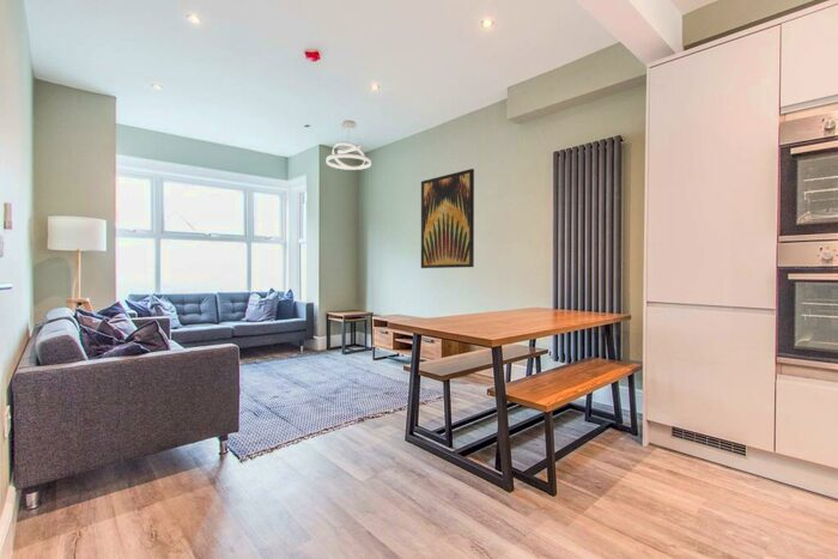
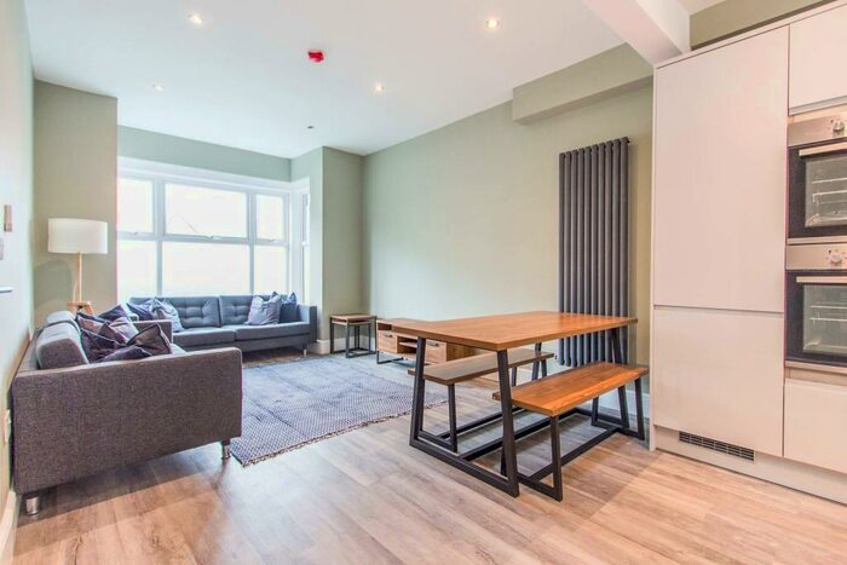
- pendant light (348, 144)
- wall art (445, 221)
